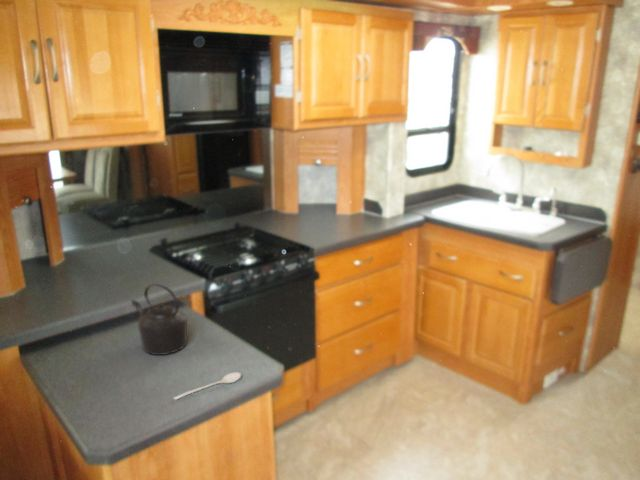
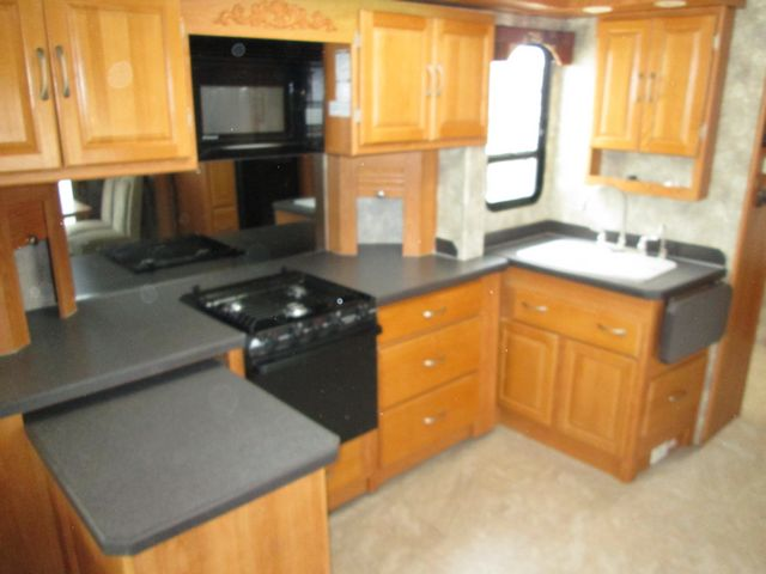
- kettle (154, 312)
- stirrer (208, 385)
